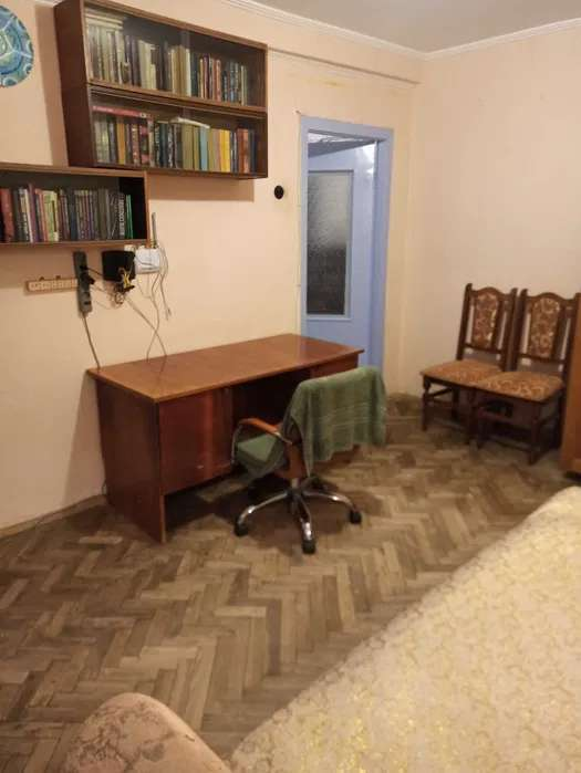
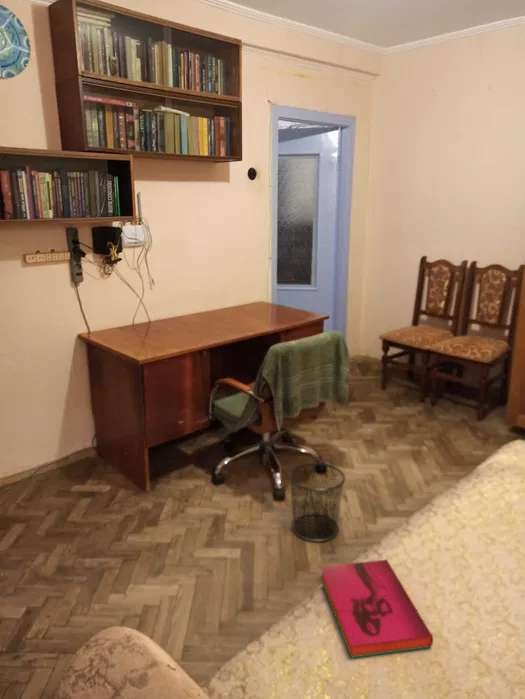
+ hardback book (371, 603)
+ waste bin (316, 501)
